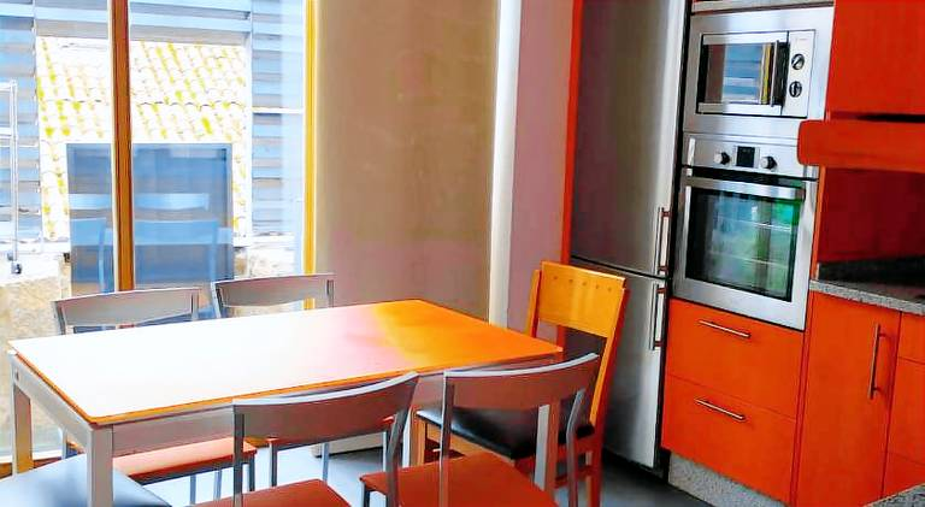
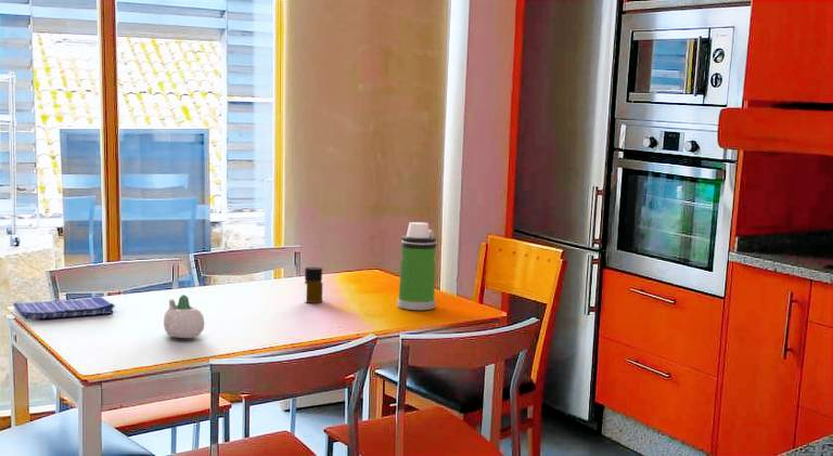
+ bottle (312, 285)
+ water bottle (418, 264)
+ succulent planter (182, 315)
+ dish towel (64, 305)
